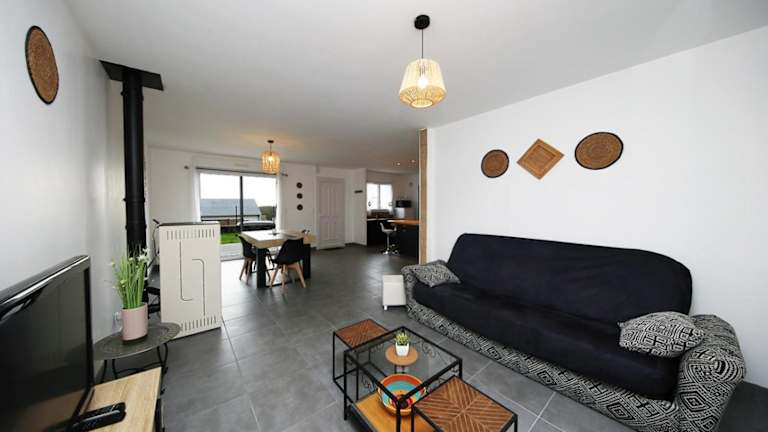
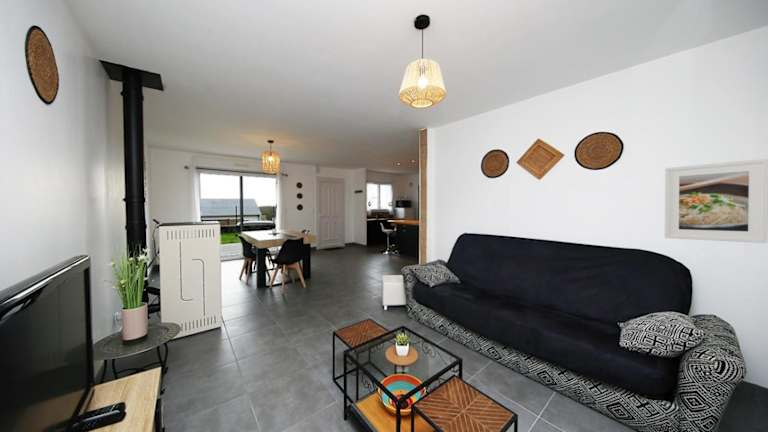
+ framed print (711, 202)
